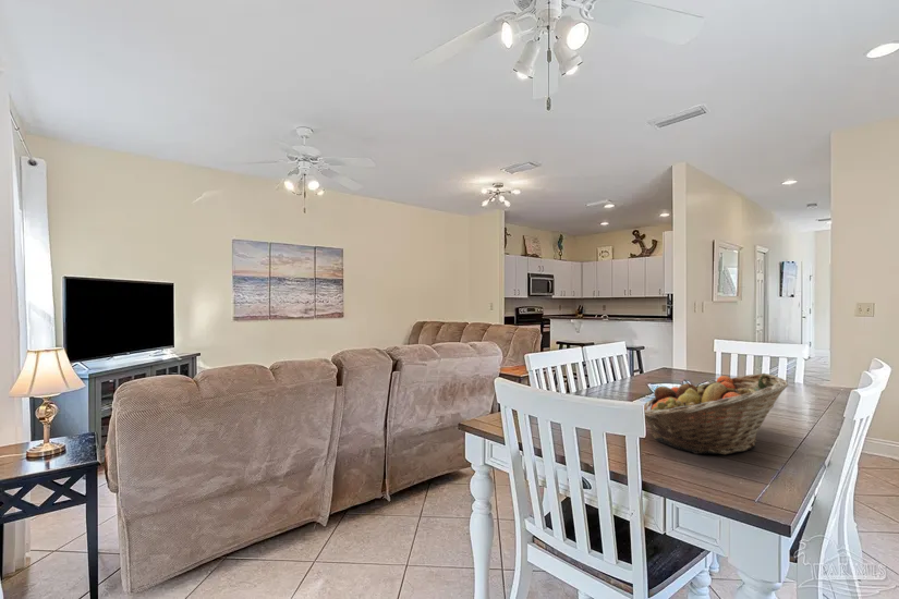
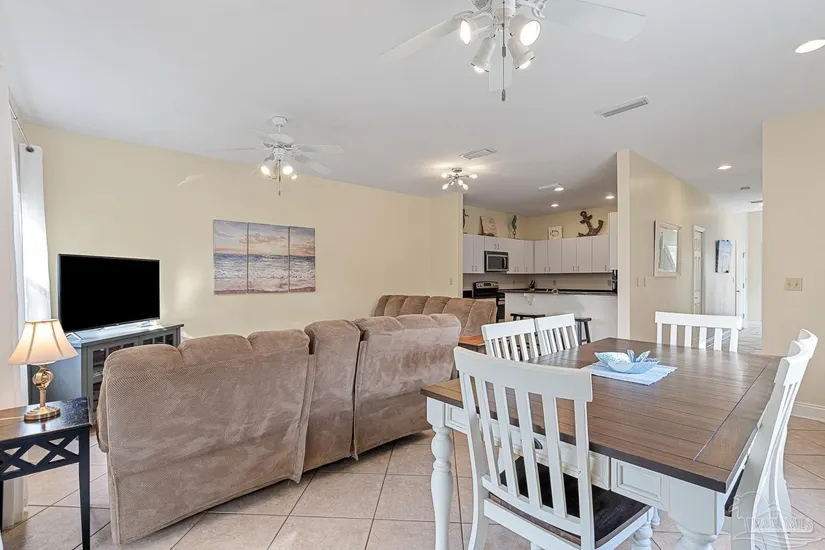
- fruit basket (708, 406)
